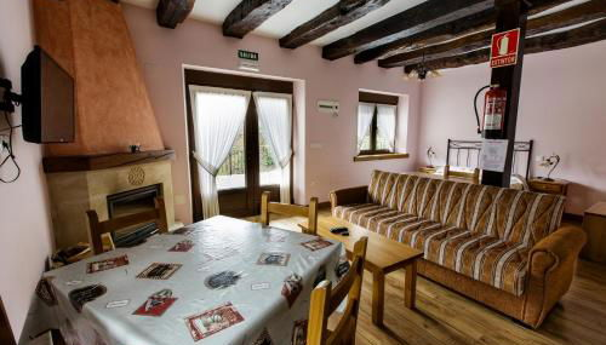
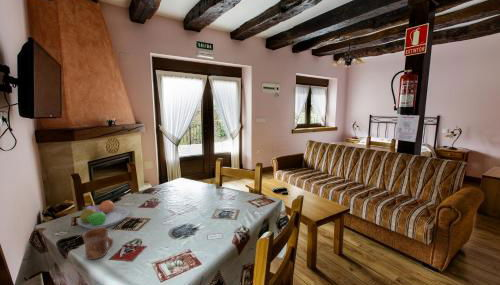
+ fruit bowl (102, 212)
+ mug (99, 243)
